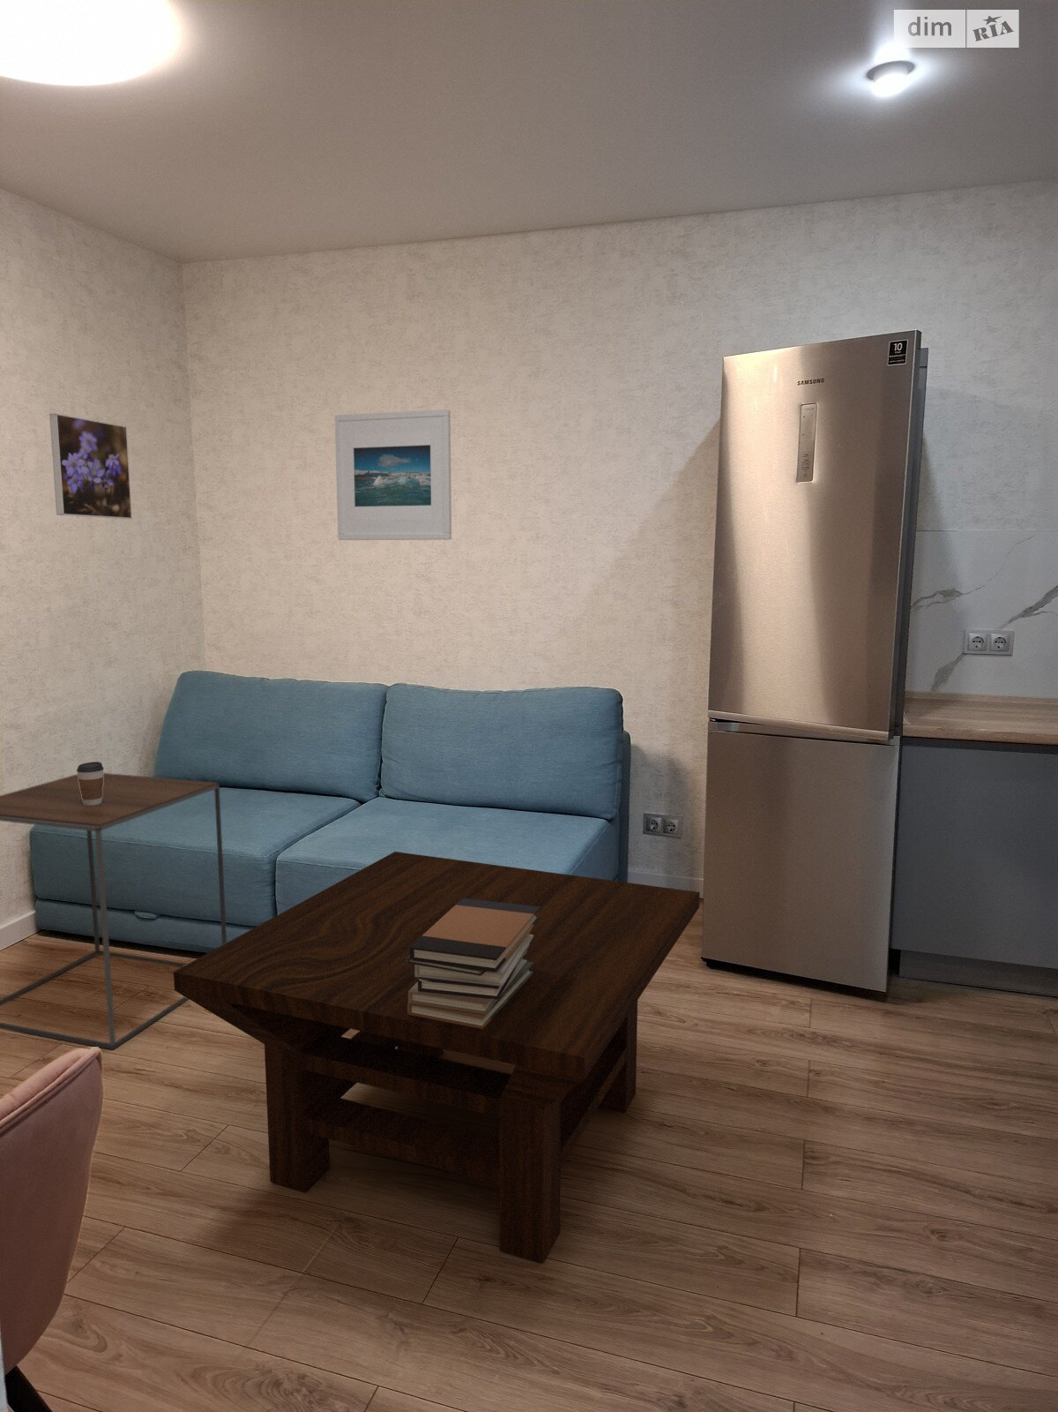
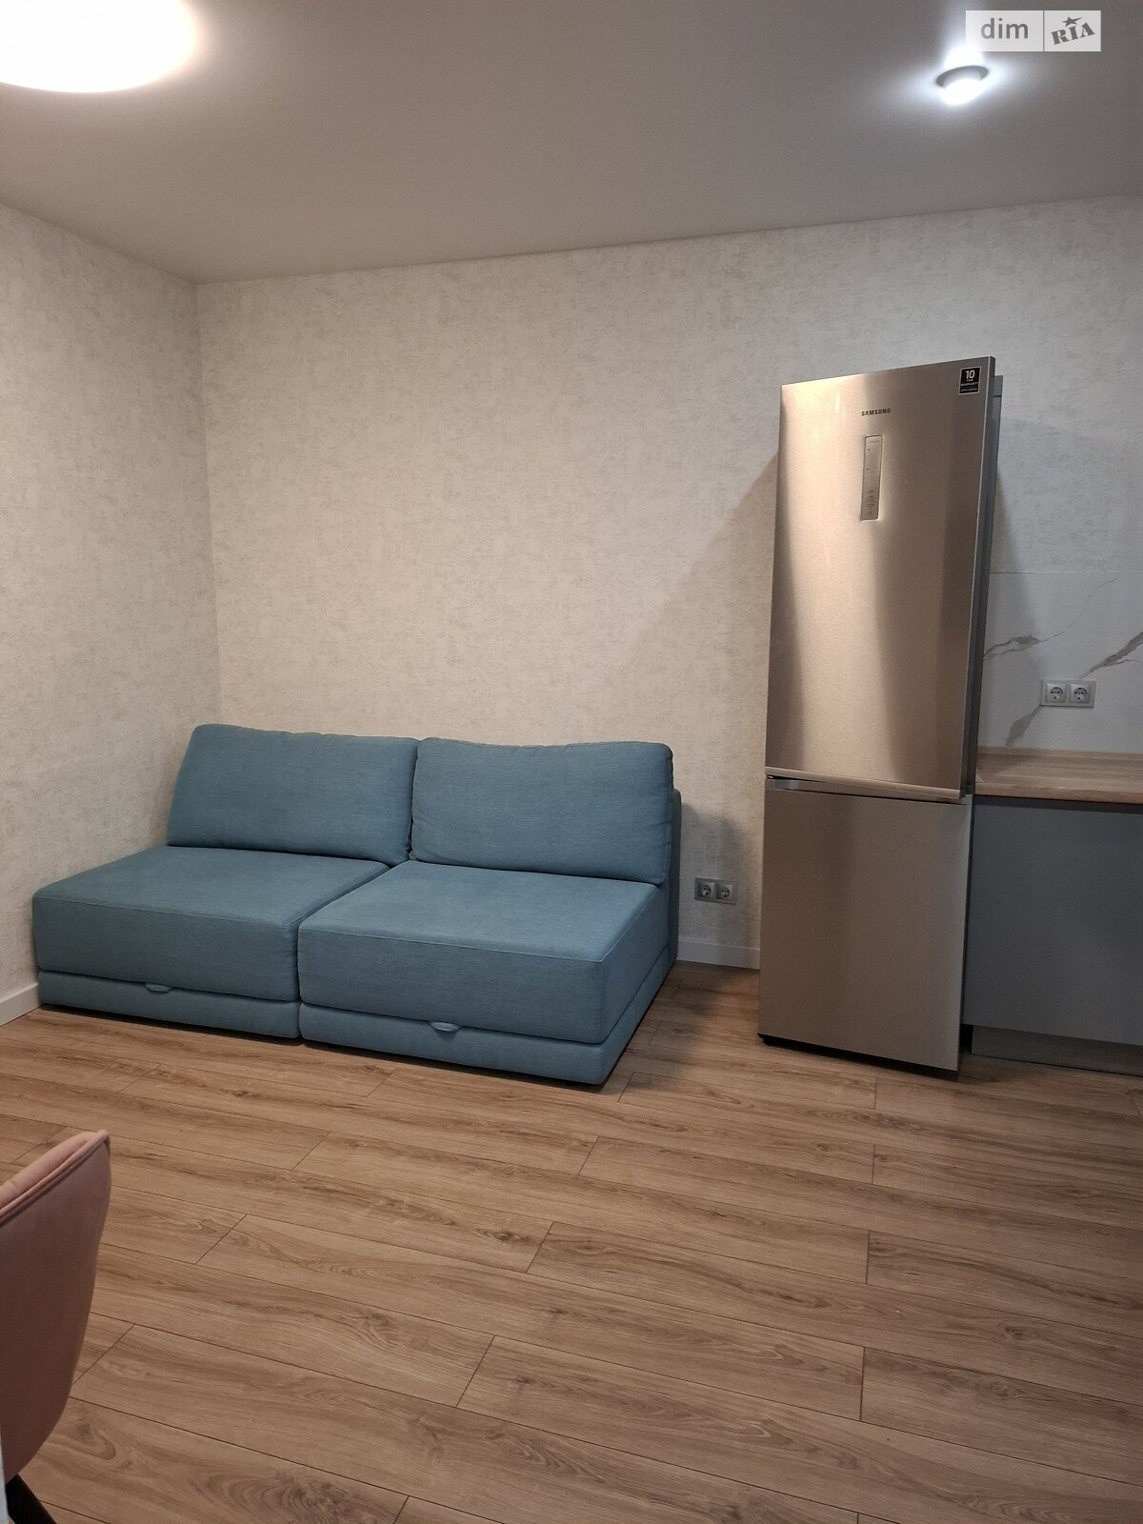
- book stack (476, 957)
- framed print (392, 477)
- coffee table (466, 1033)
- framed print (92, 468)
- coffee cup (91, 783)
- side table (96, 896)
